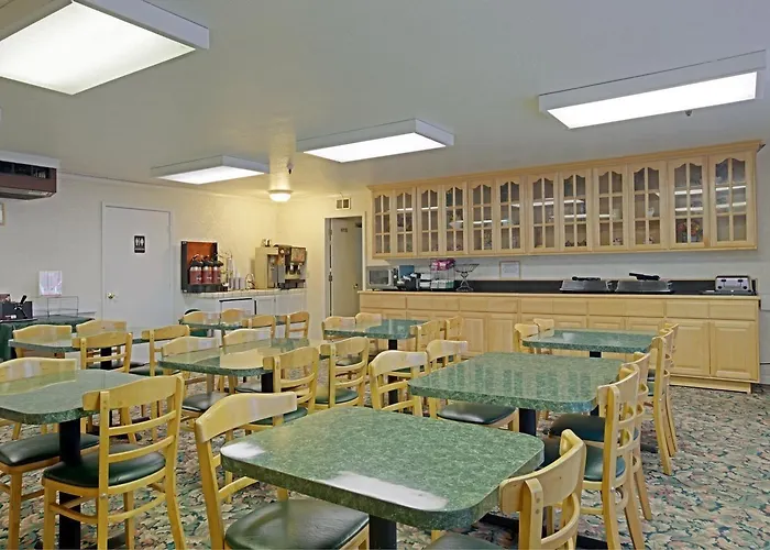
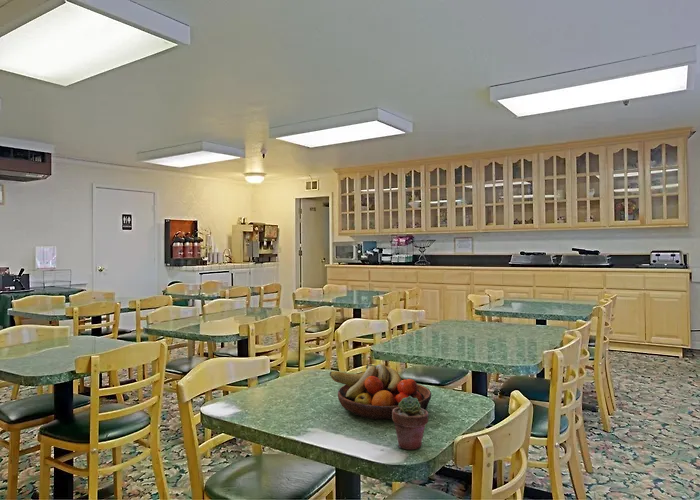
+ fruit bowl (383, 387)
+ potted succulent (410, 421)
